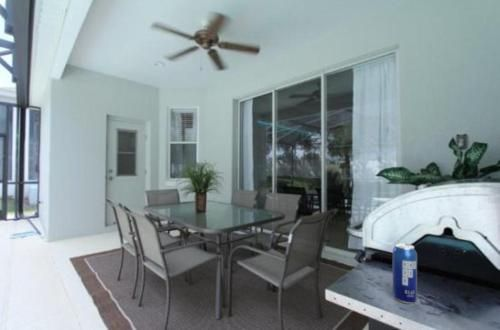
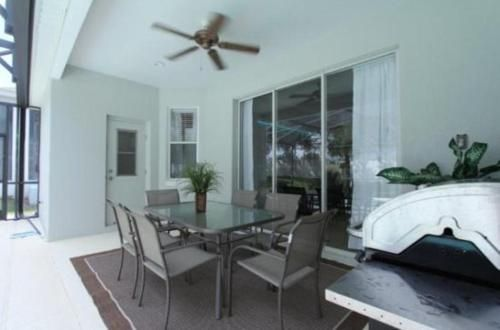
- beverage can (404, 272)
